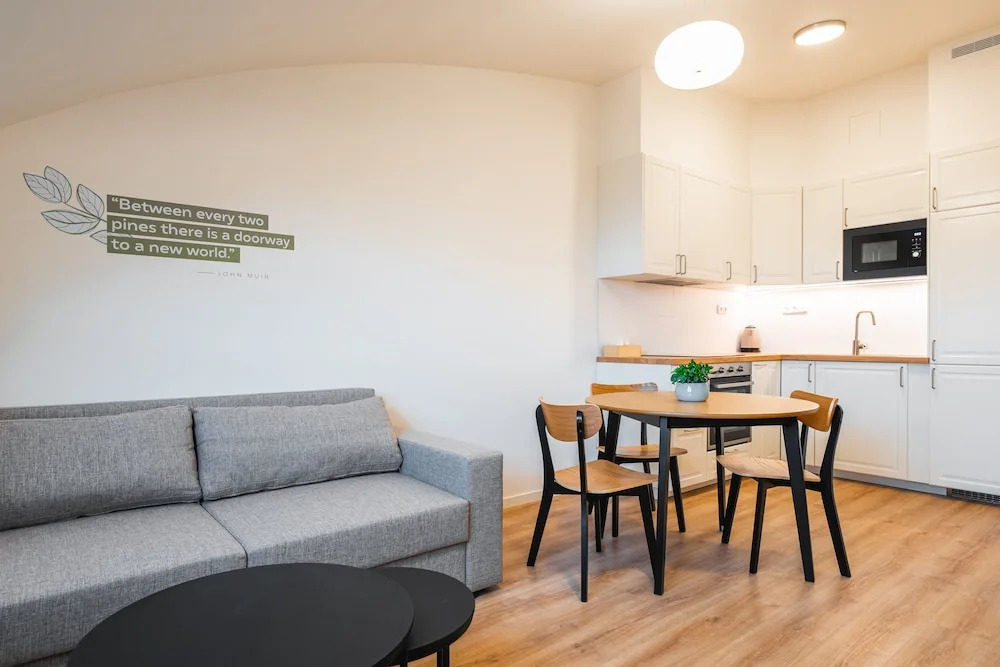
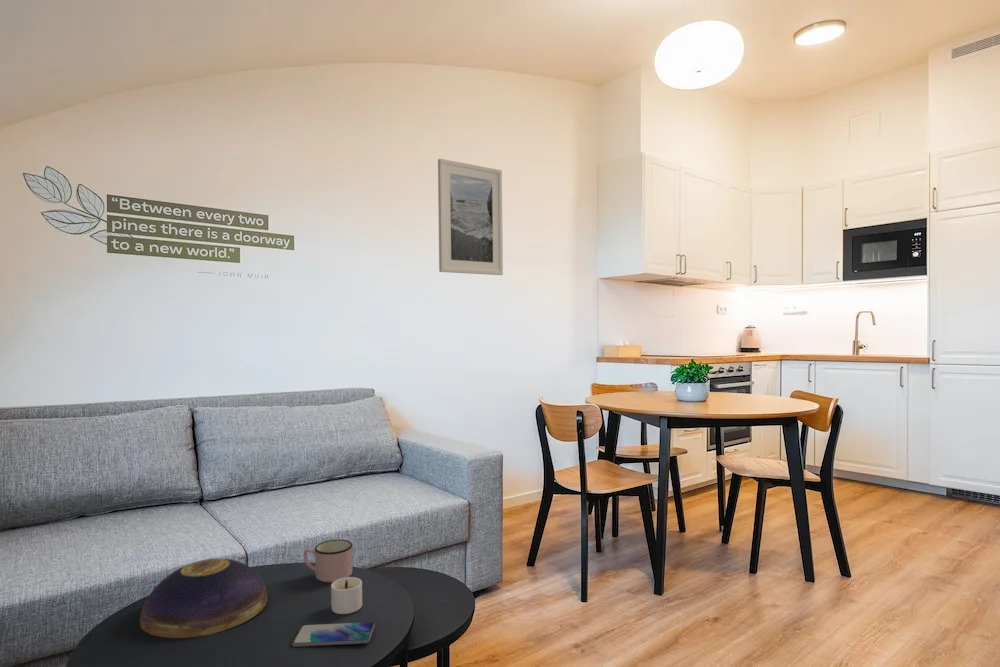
+ mug (328, 560)
+ candle (354, 593)
+ decorative bowl (206, 586)
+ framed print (471, 219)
+ smartphone (334, 634)
